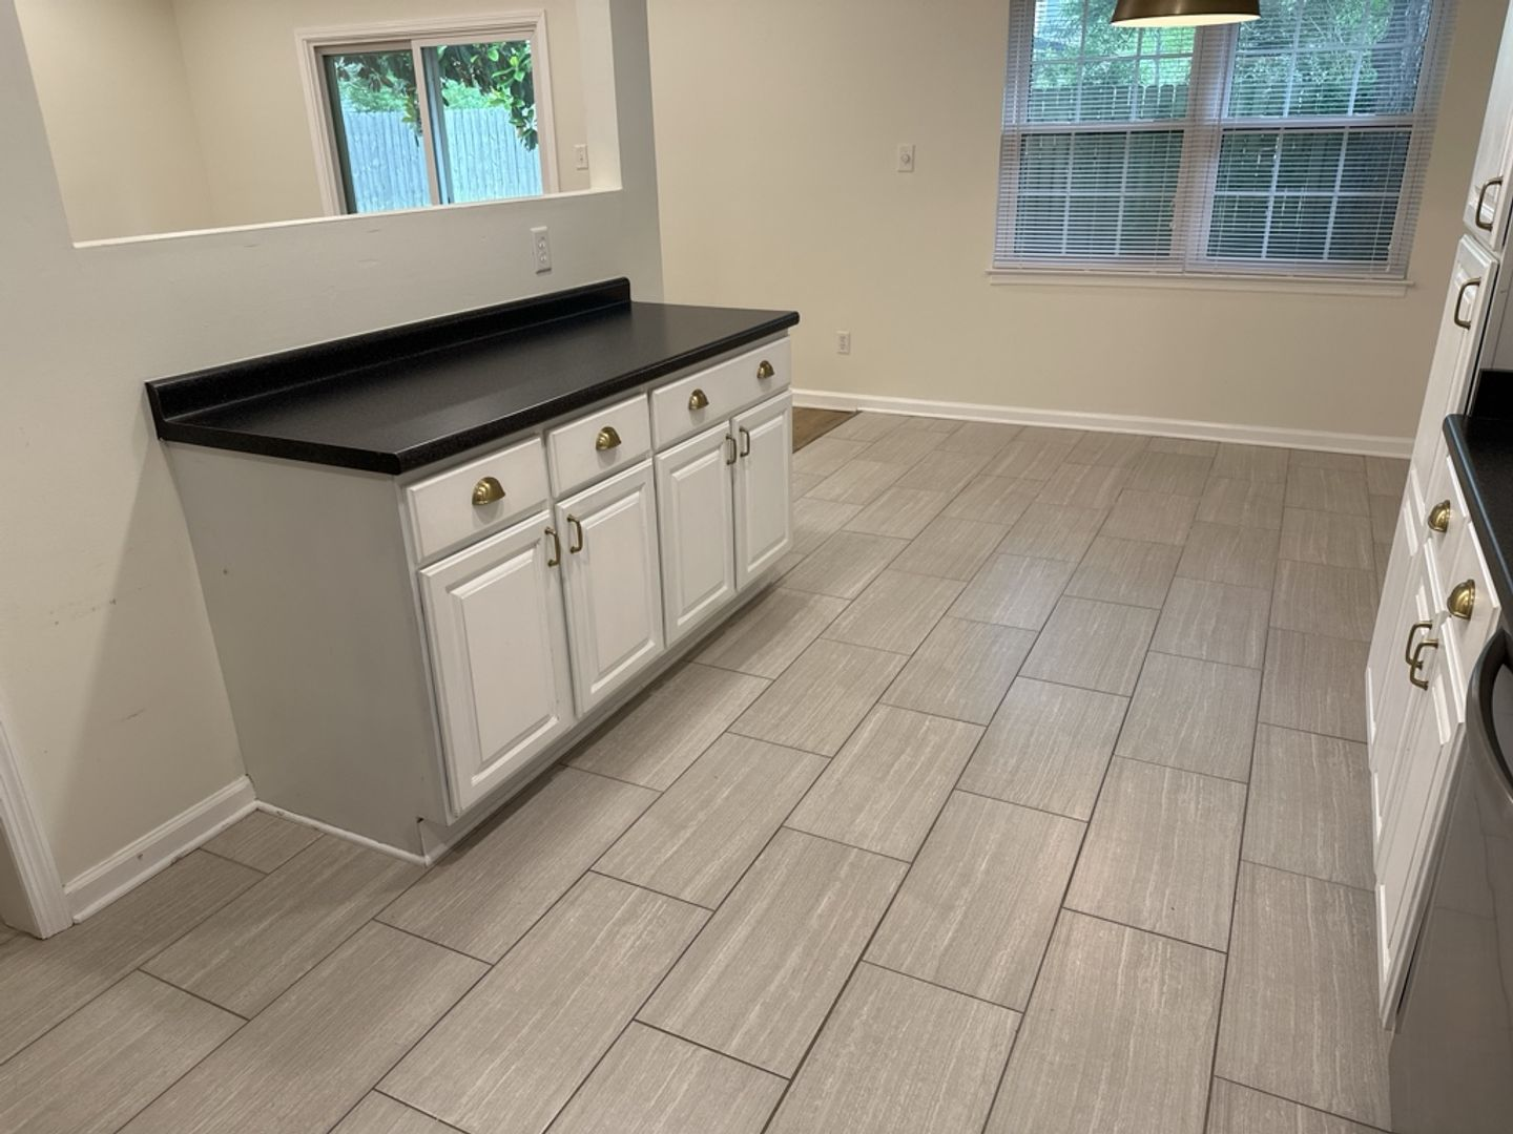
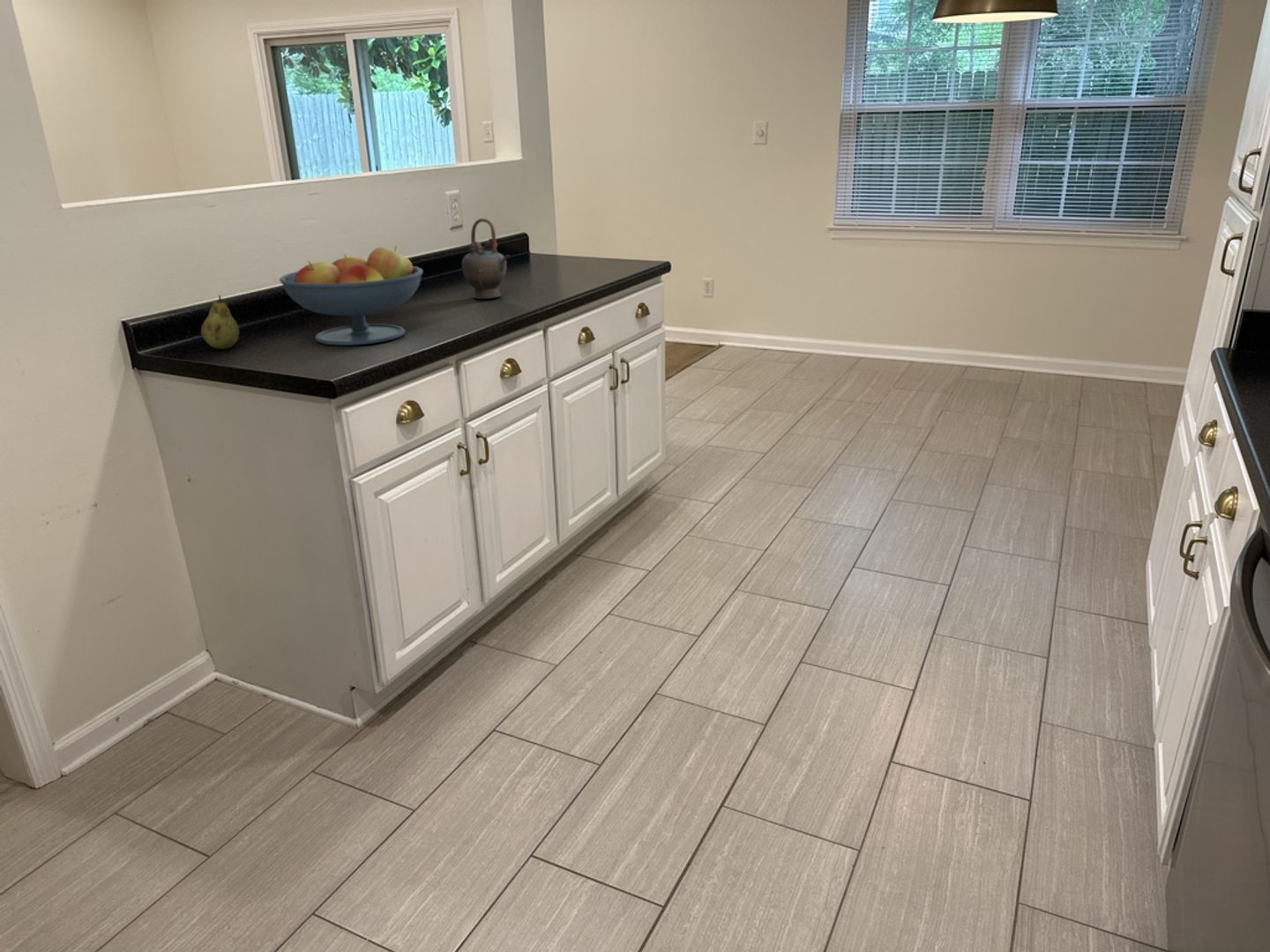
+ teapot (487, 258)
+ fruit bowl (355, 294)
+ fruit (218, 322)
